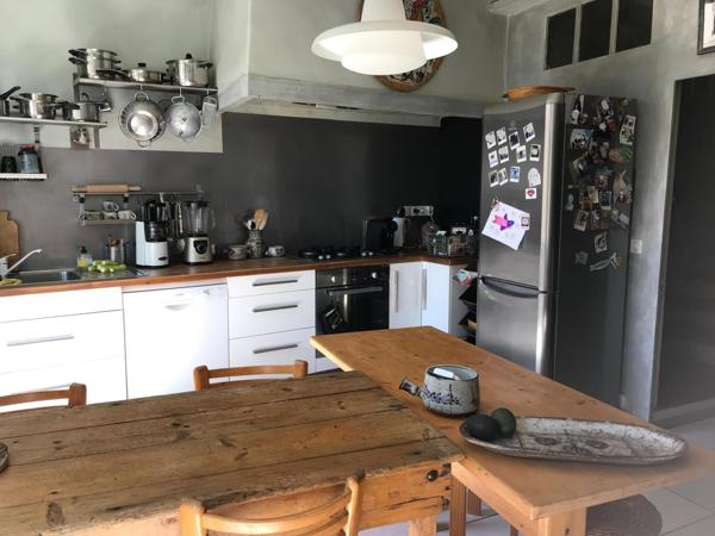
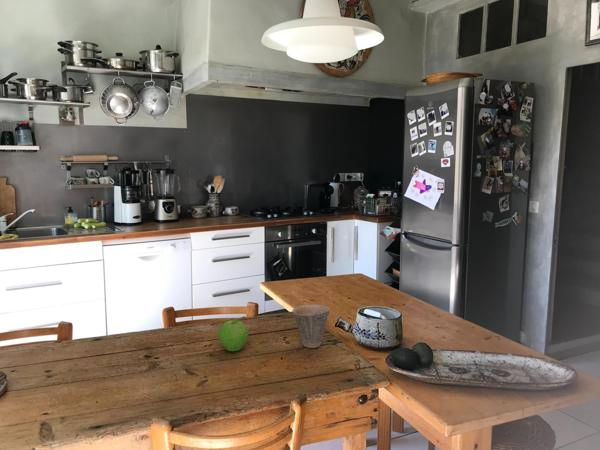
+ fruit (233, 335)
+ cup (310, 326)
